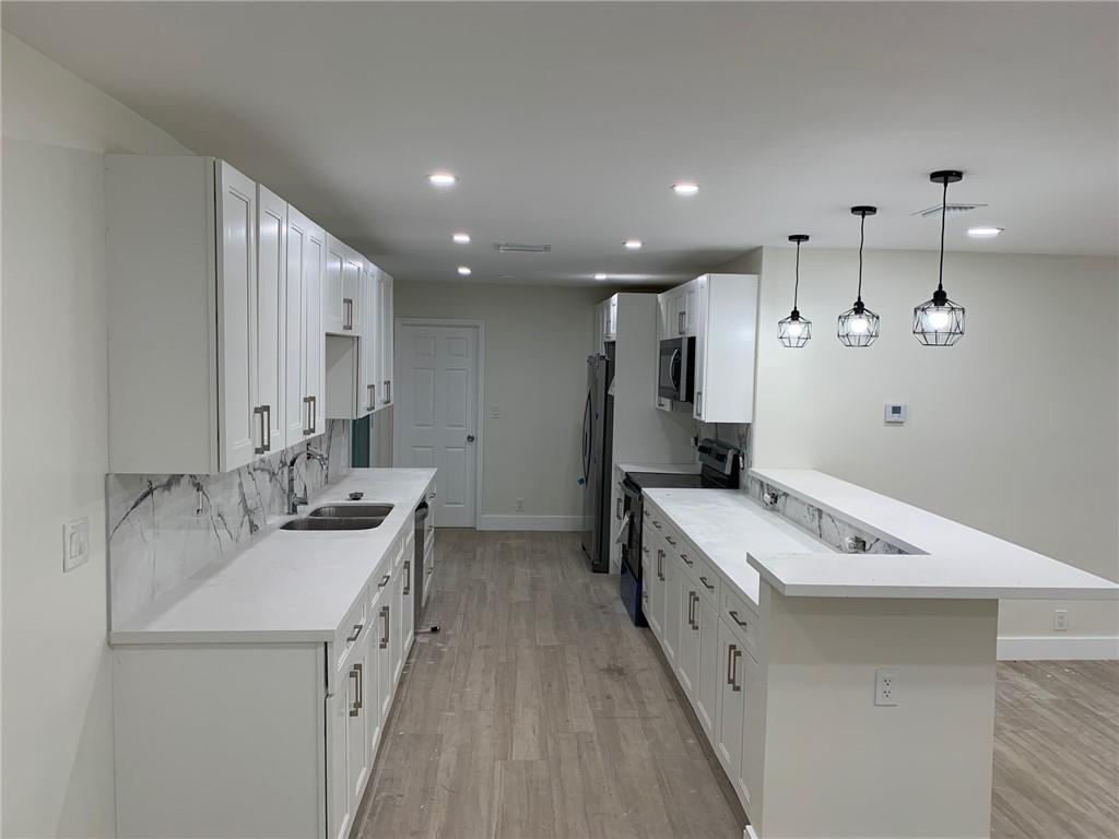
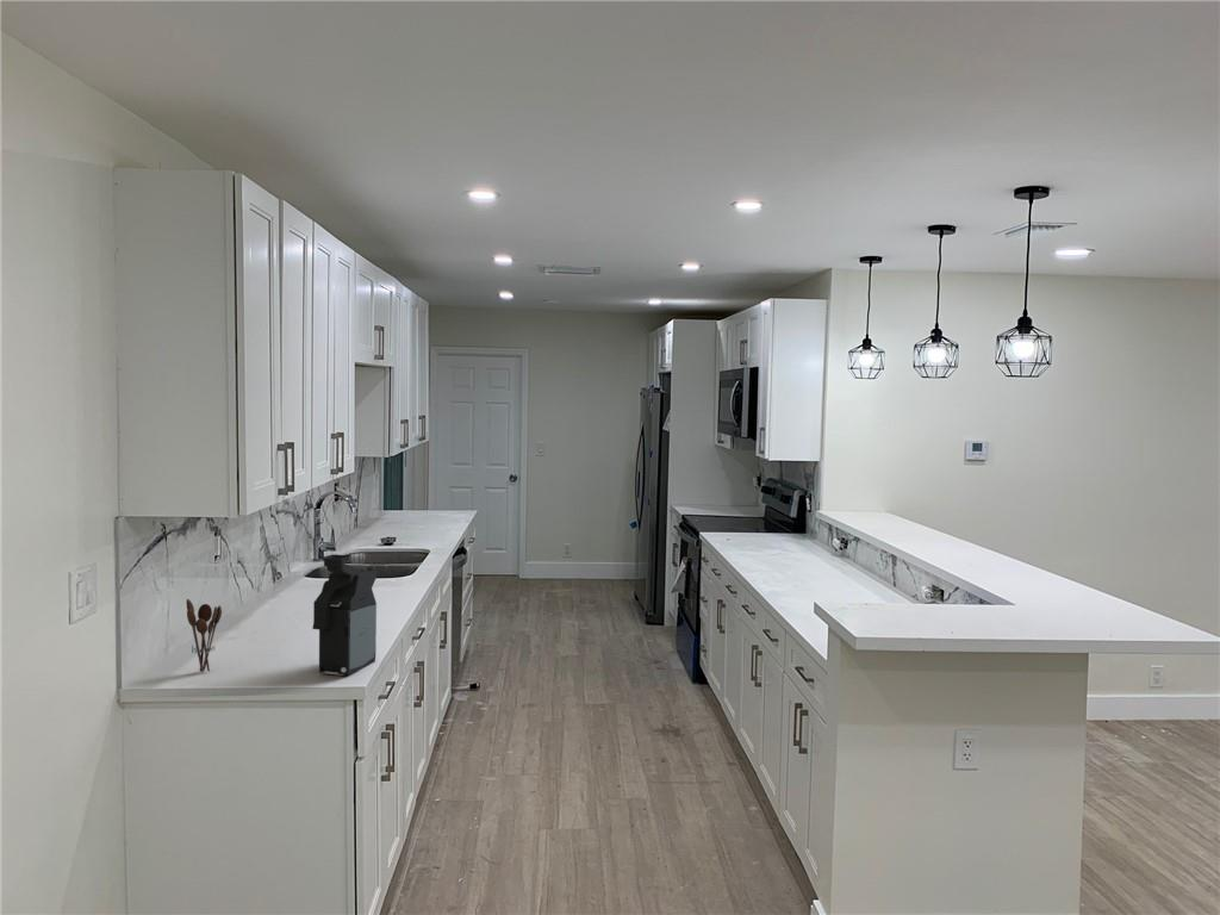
+ coffee maker (346, 610)
+ utensil holder (201, 635)
